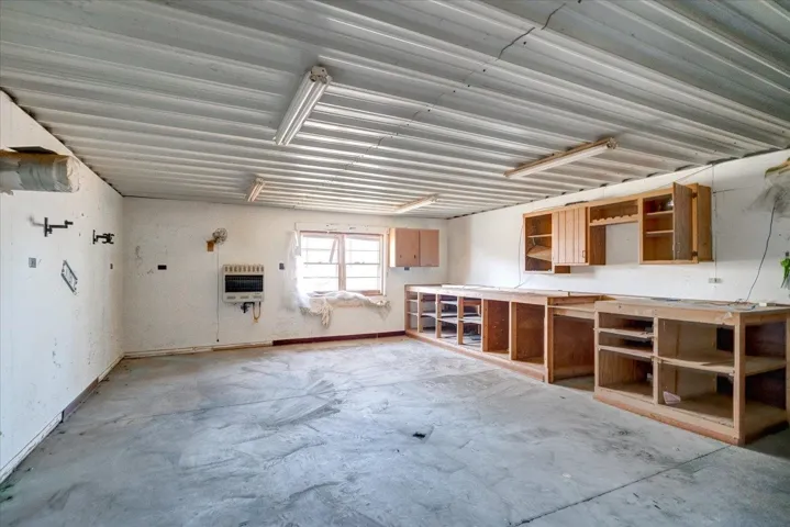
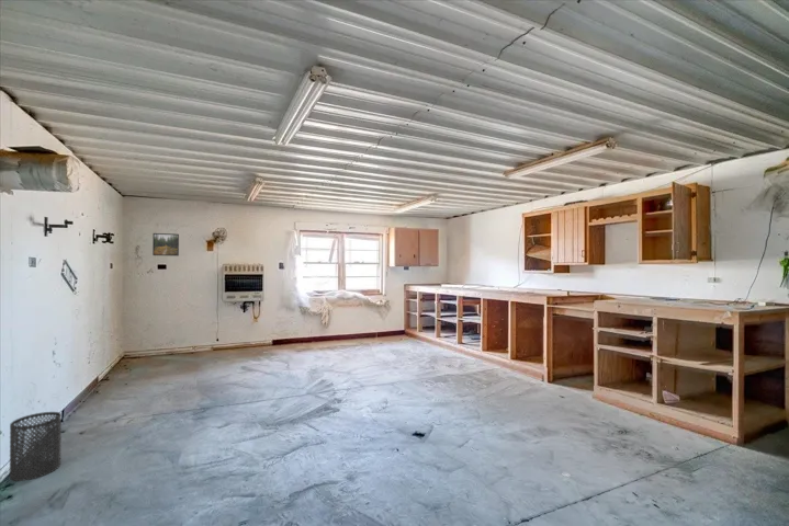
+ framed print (166, 244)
+ trash can (36, 444)
